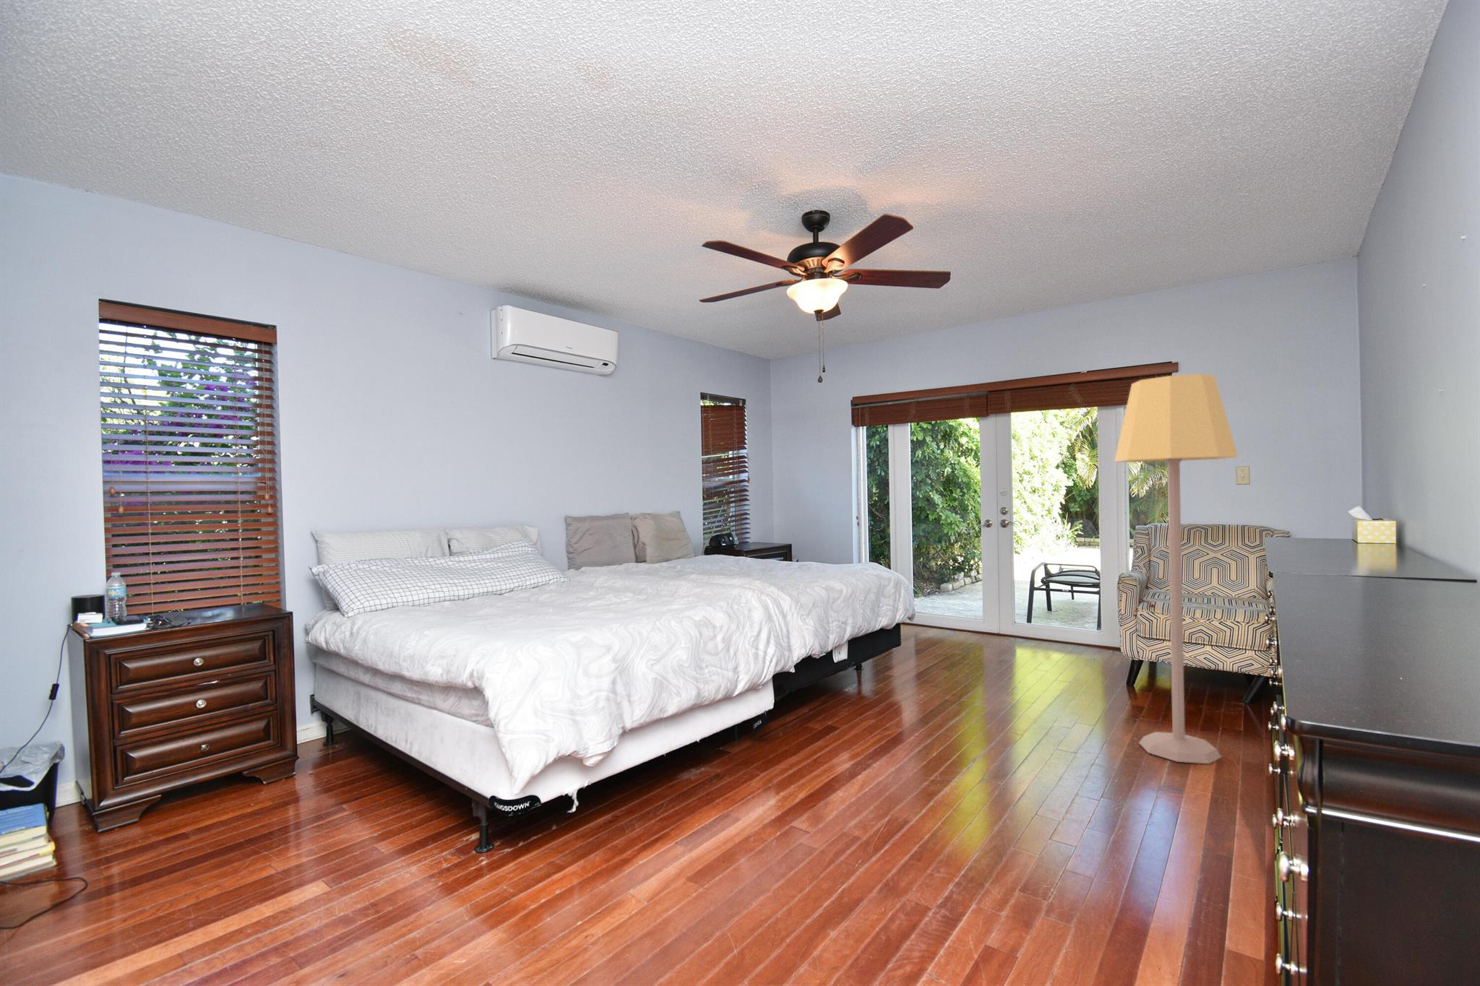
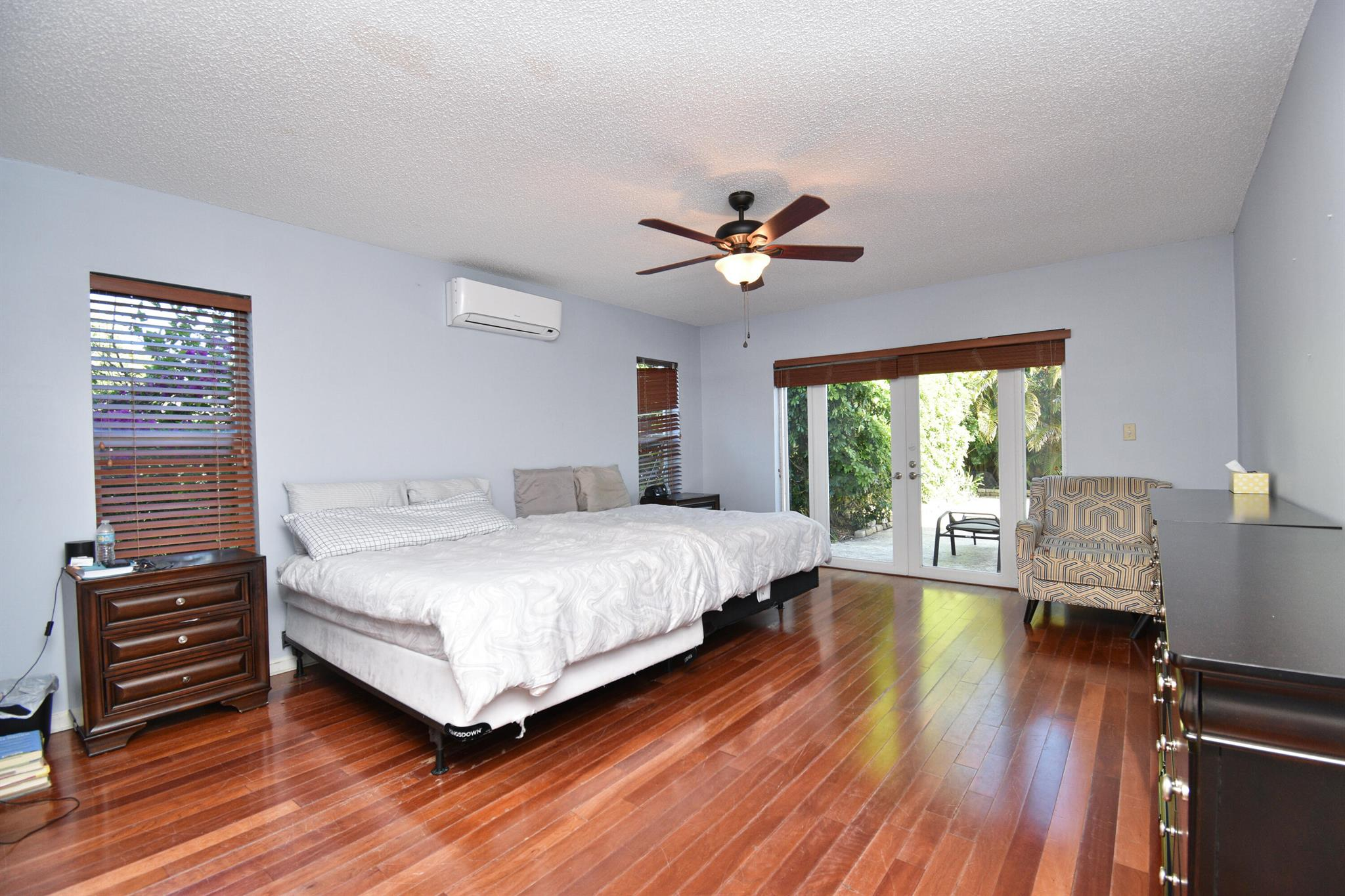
- lamp (1175, 566)
